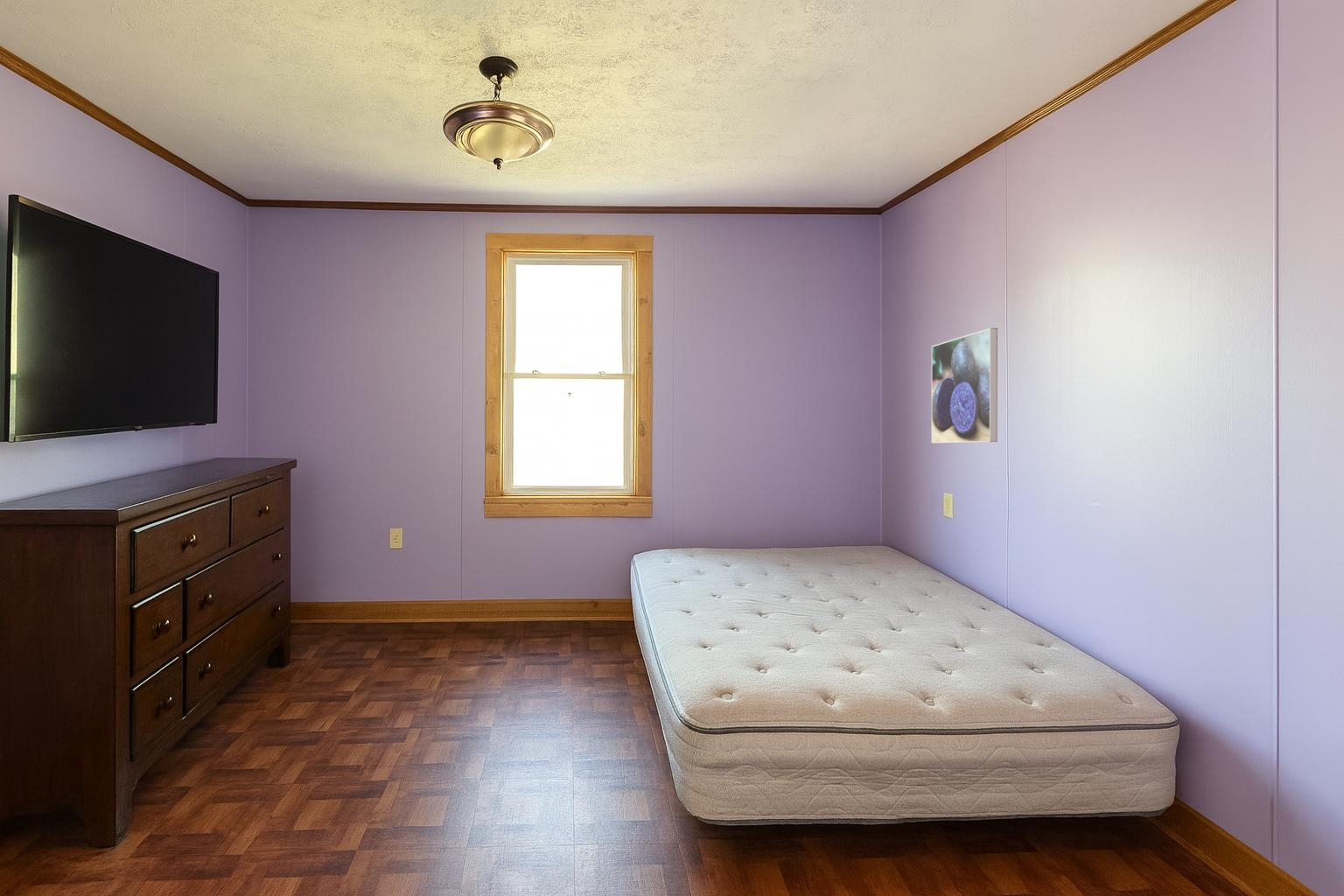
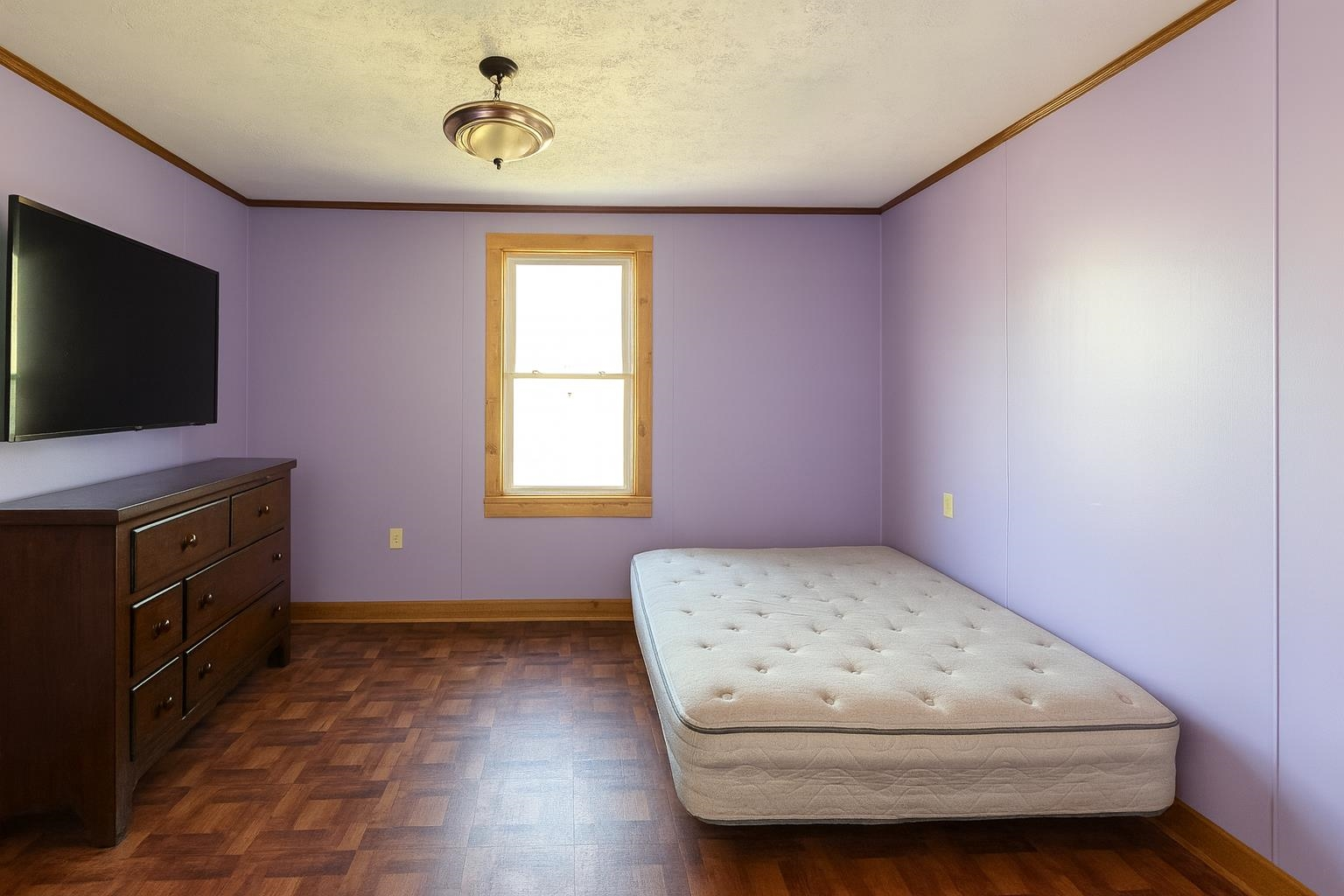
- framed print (962, 389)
